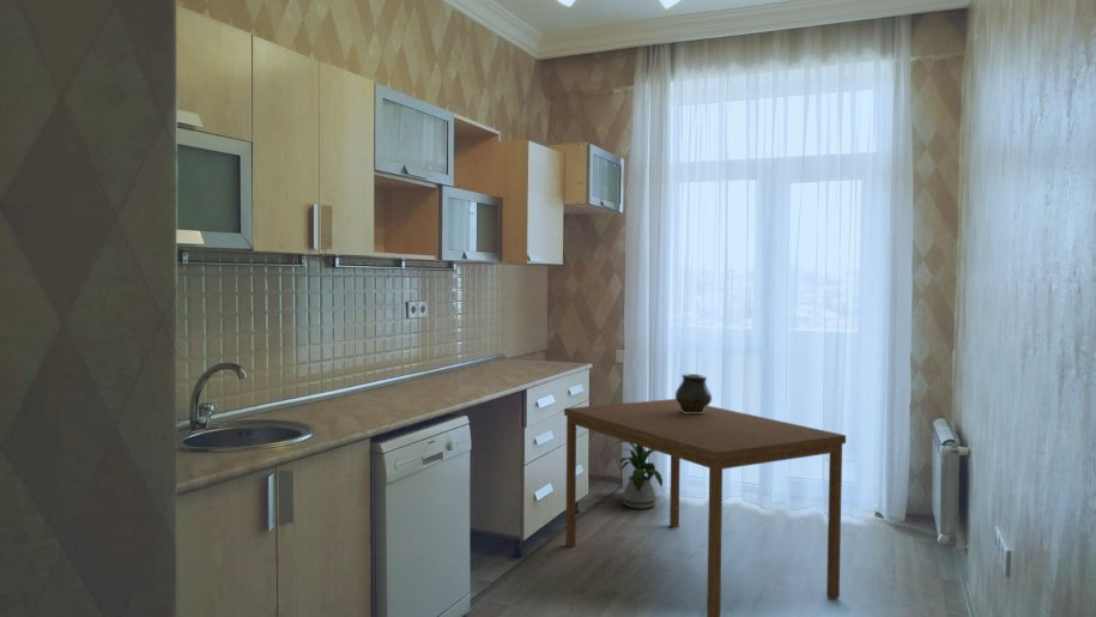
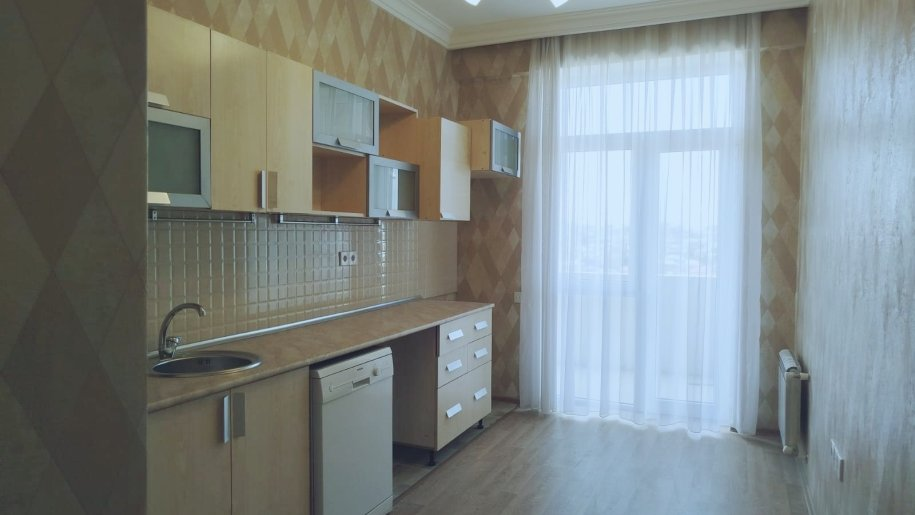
- dining table (678, 495)
- vase (692, 392)
- house plant (643, 467)
